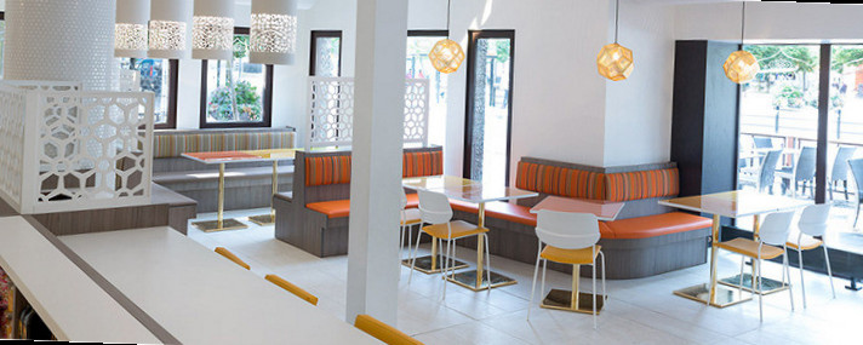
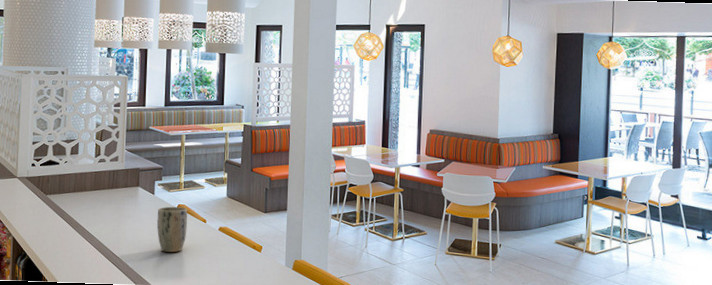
+ plant pot (172, 229)
